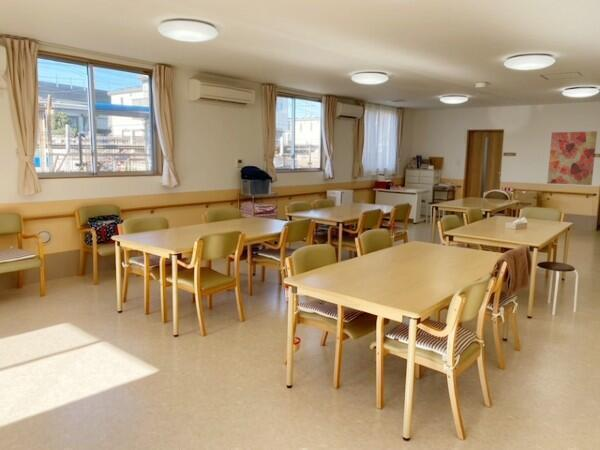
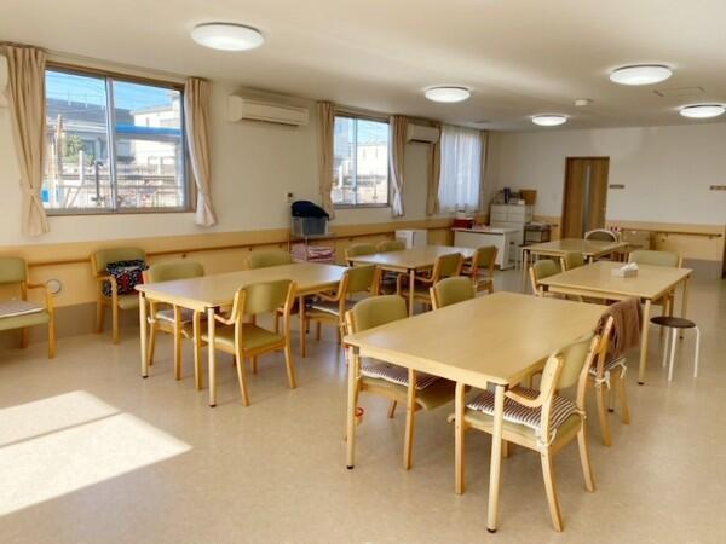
- wall art (571, 158)
